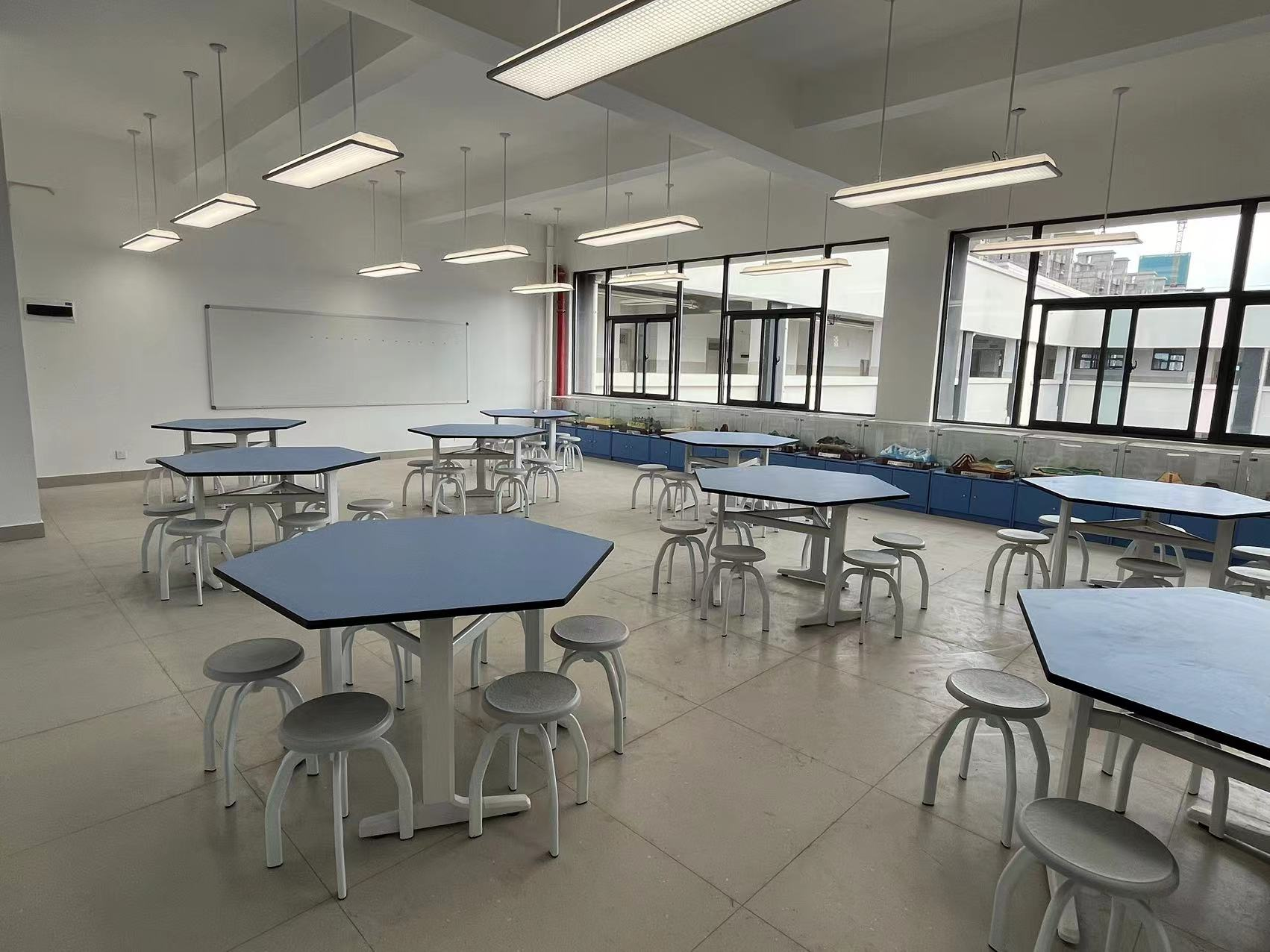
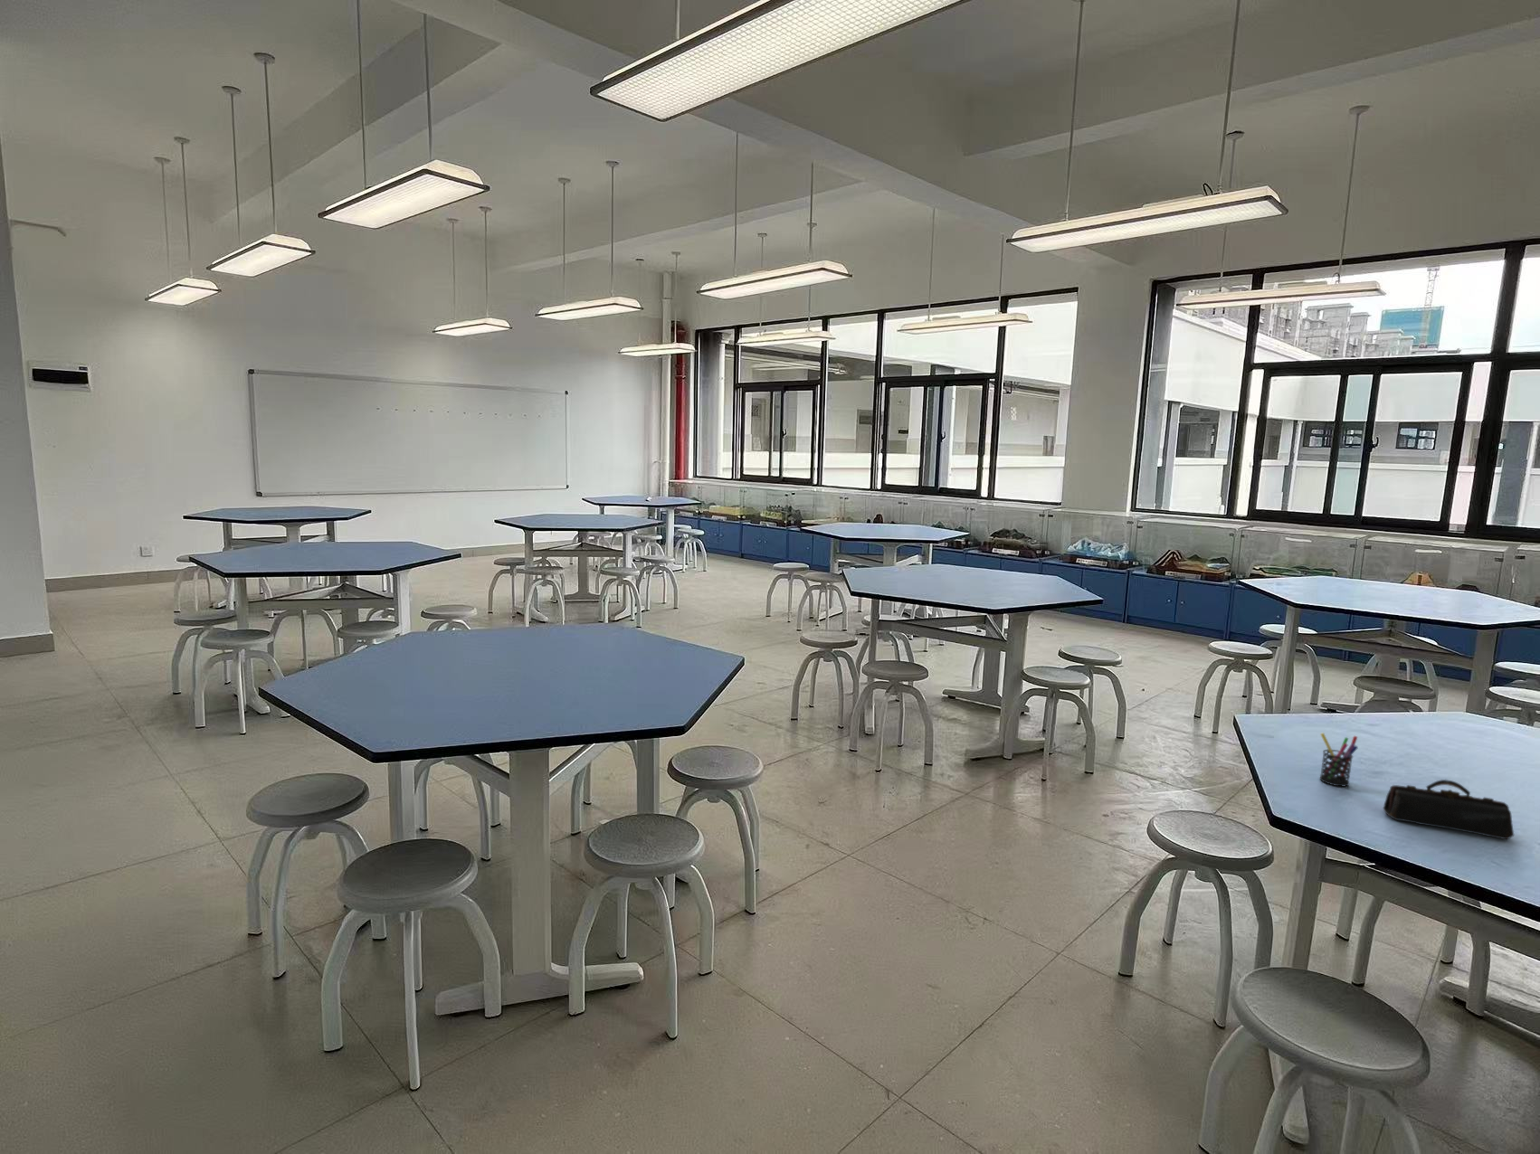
+ pen holder (1340, 756)
+ pencil case (1449, 802)
